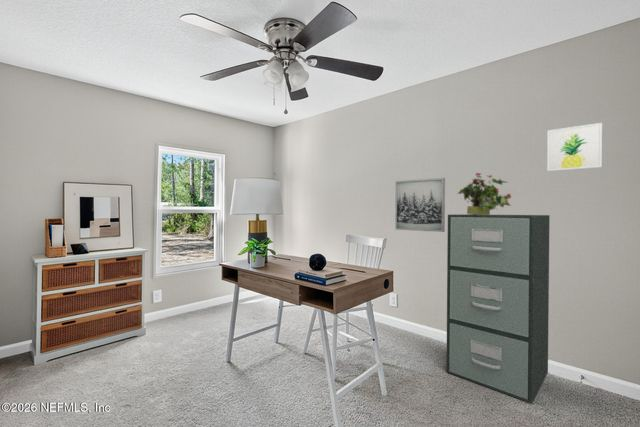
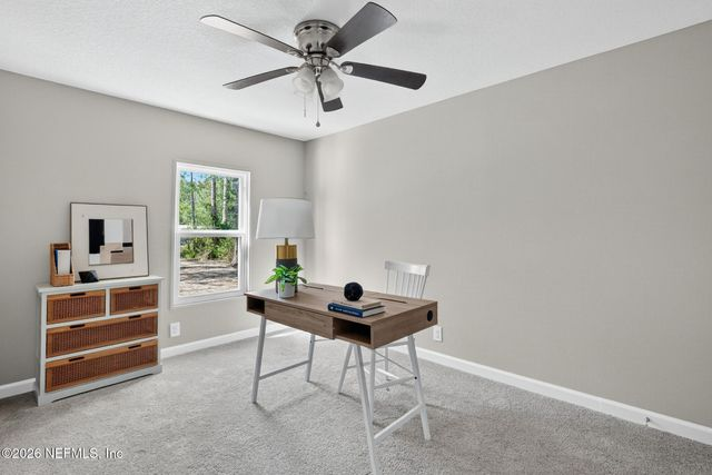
- wall art (418, 205)
- potted plant (484, 193)
- wall art (573, 148)
- filing cabinet (497, 294)
